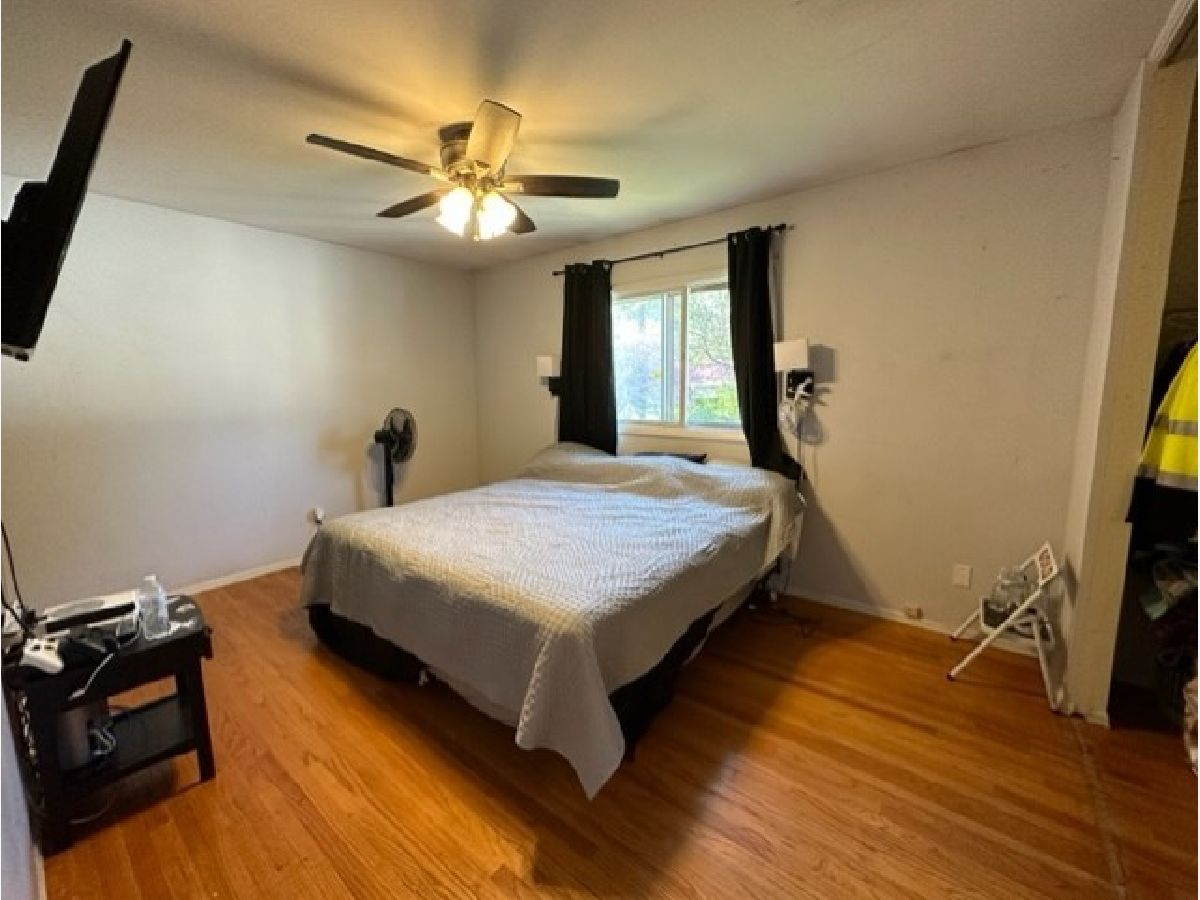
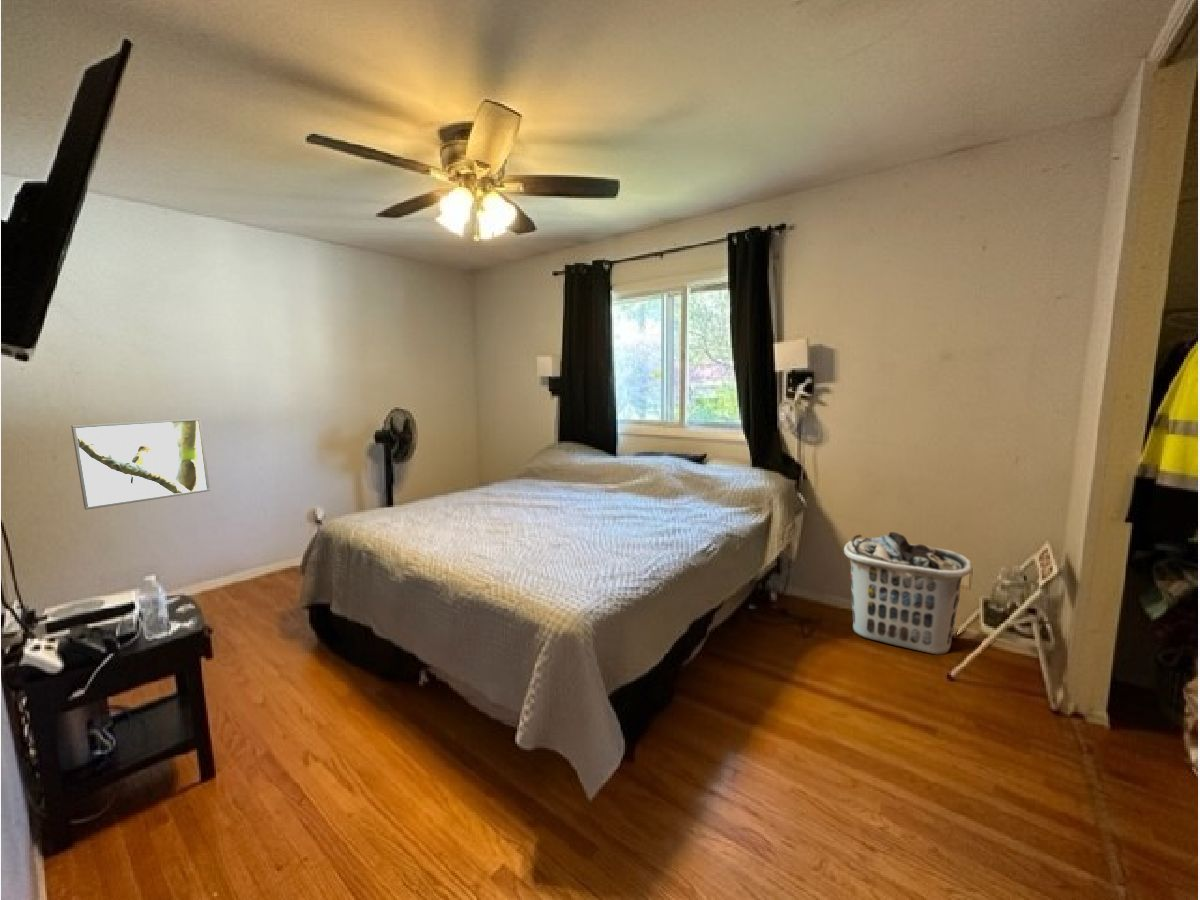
+ clothes hamper (902, 586)
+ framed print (146, 460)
